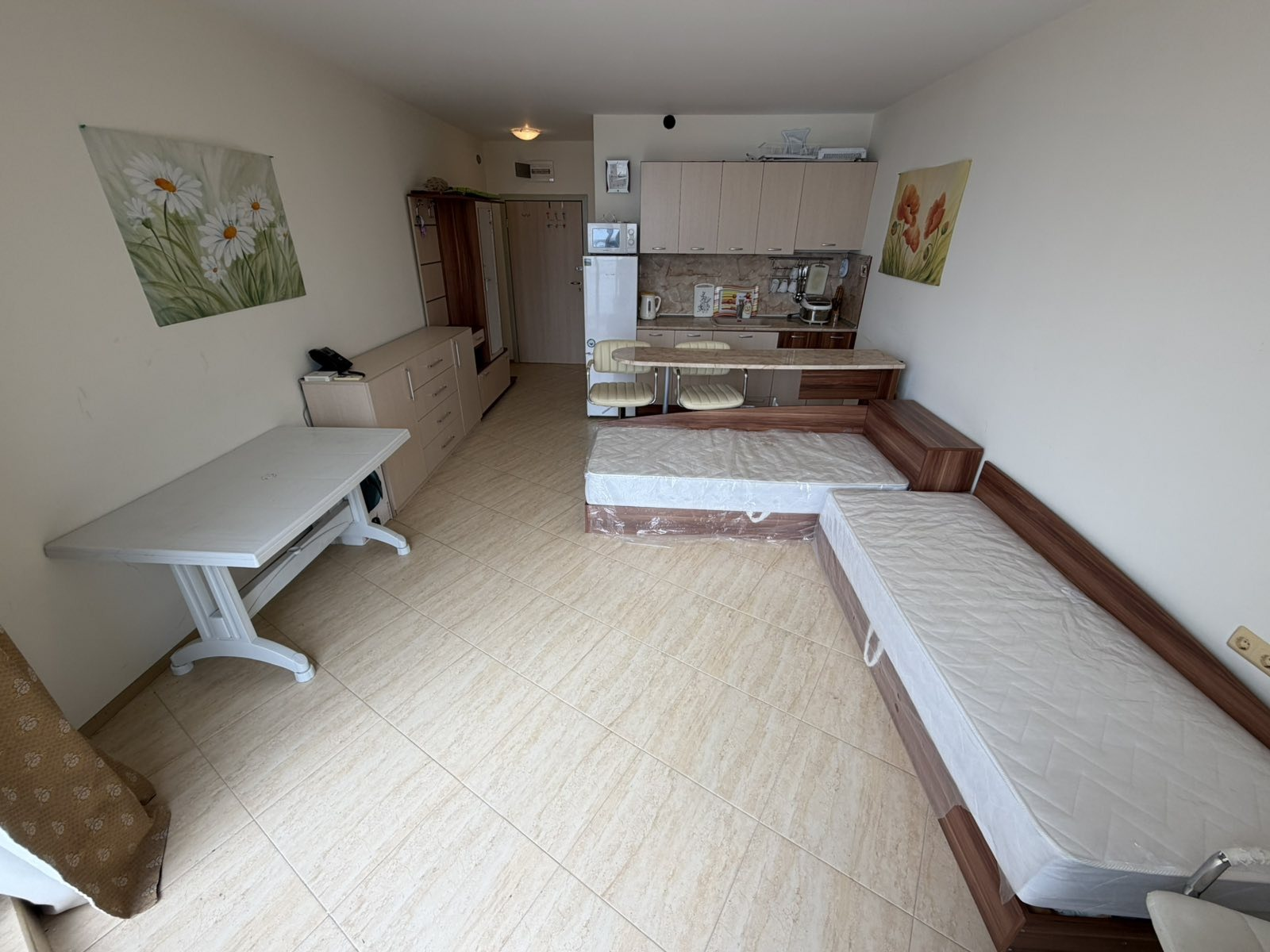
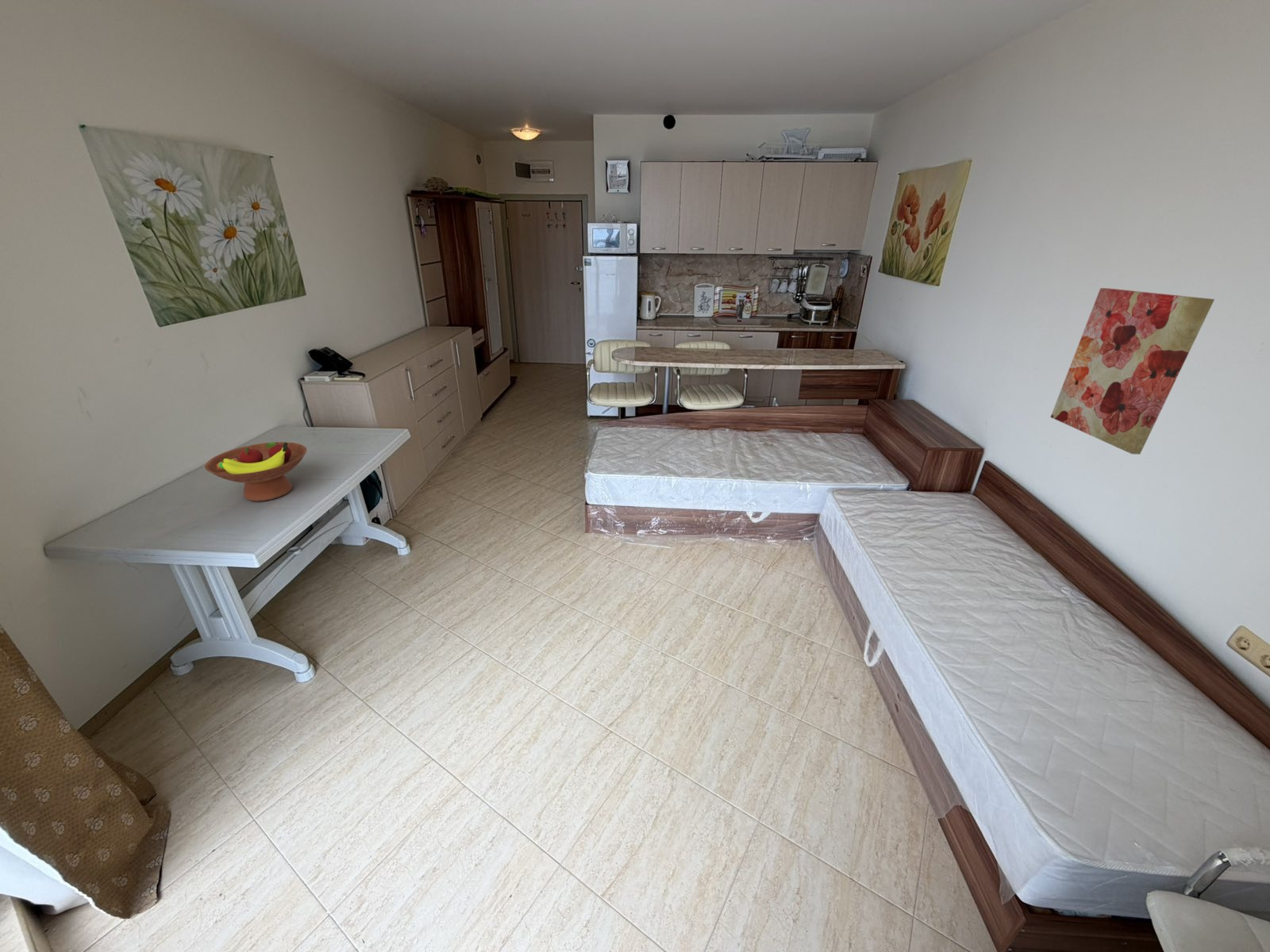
+ fruit bowl (261, 468)
+ wall art (1119, 367)
